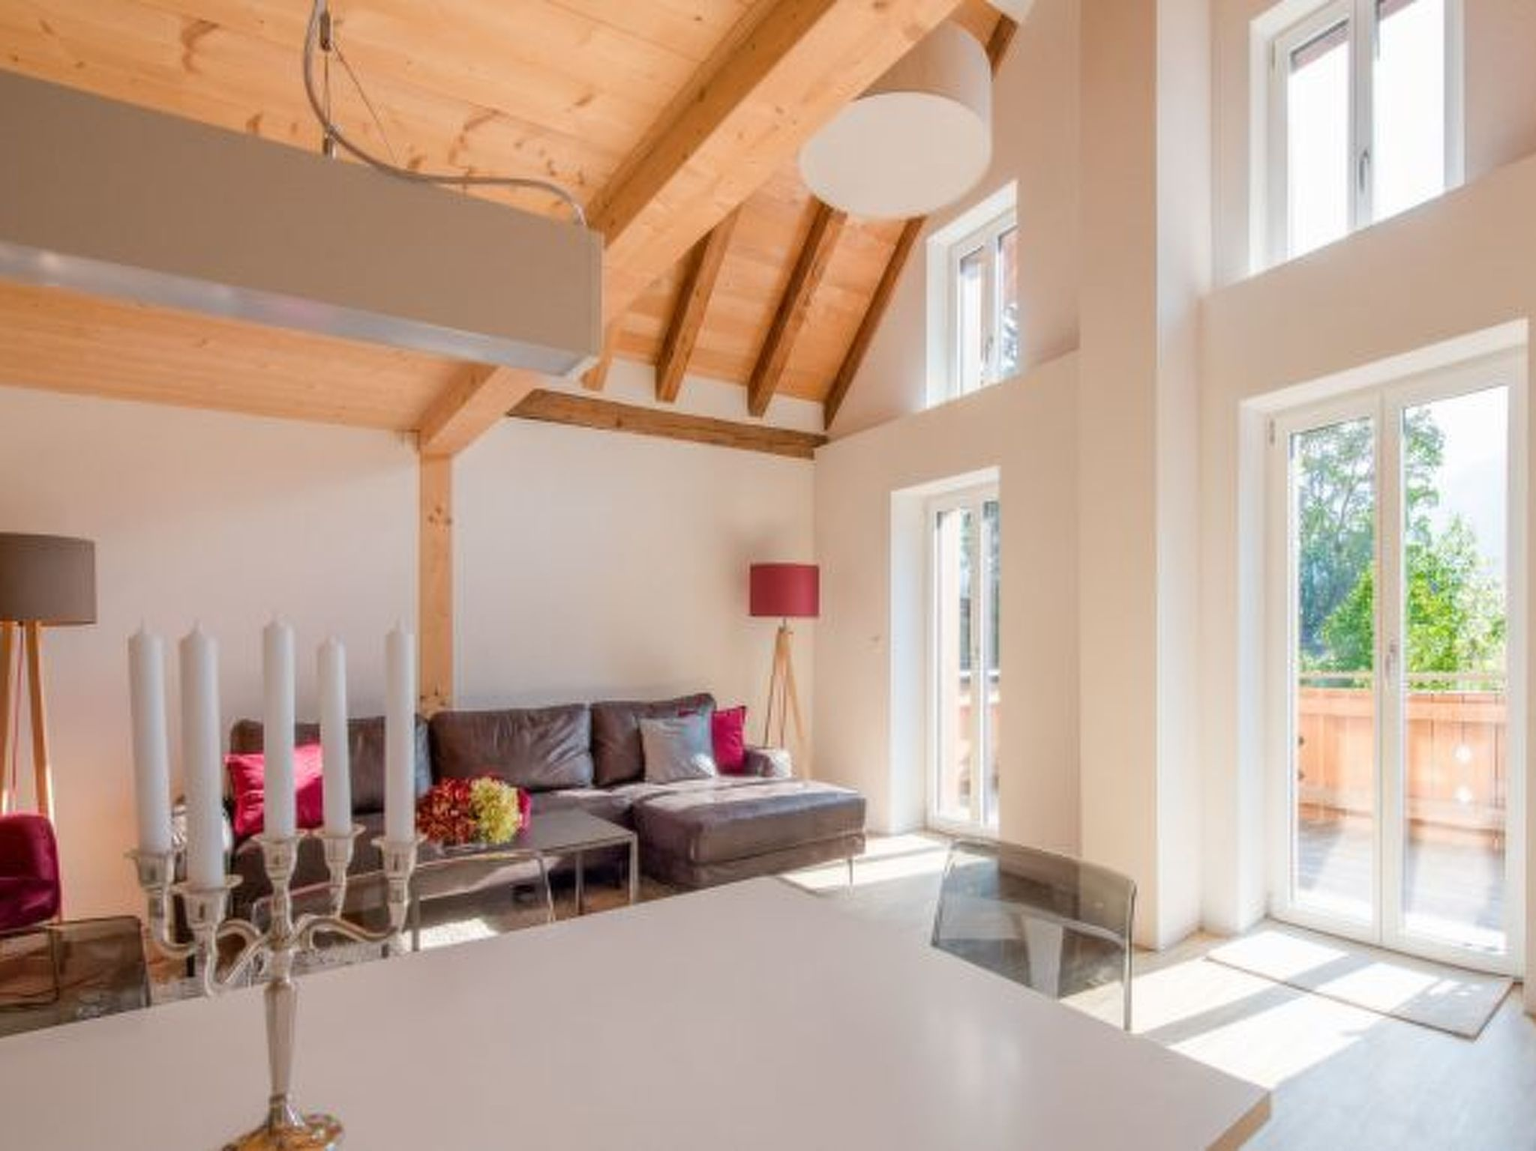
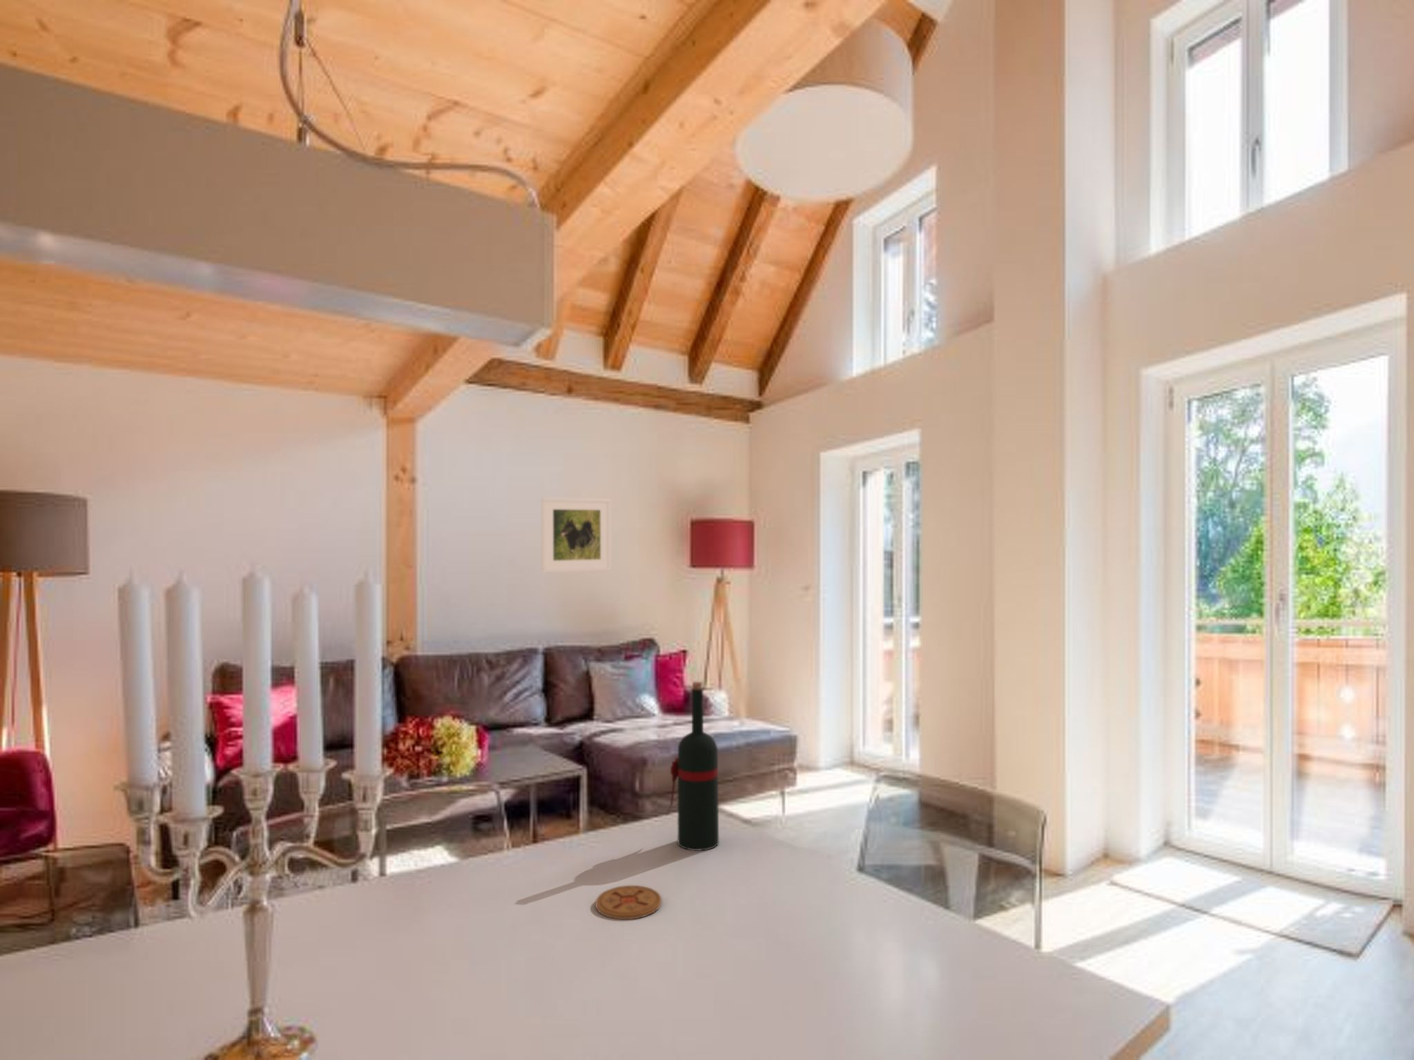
+ wine bottle (691, 762)
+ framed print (577, 534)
+ coaster (628, 901)
